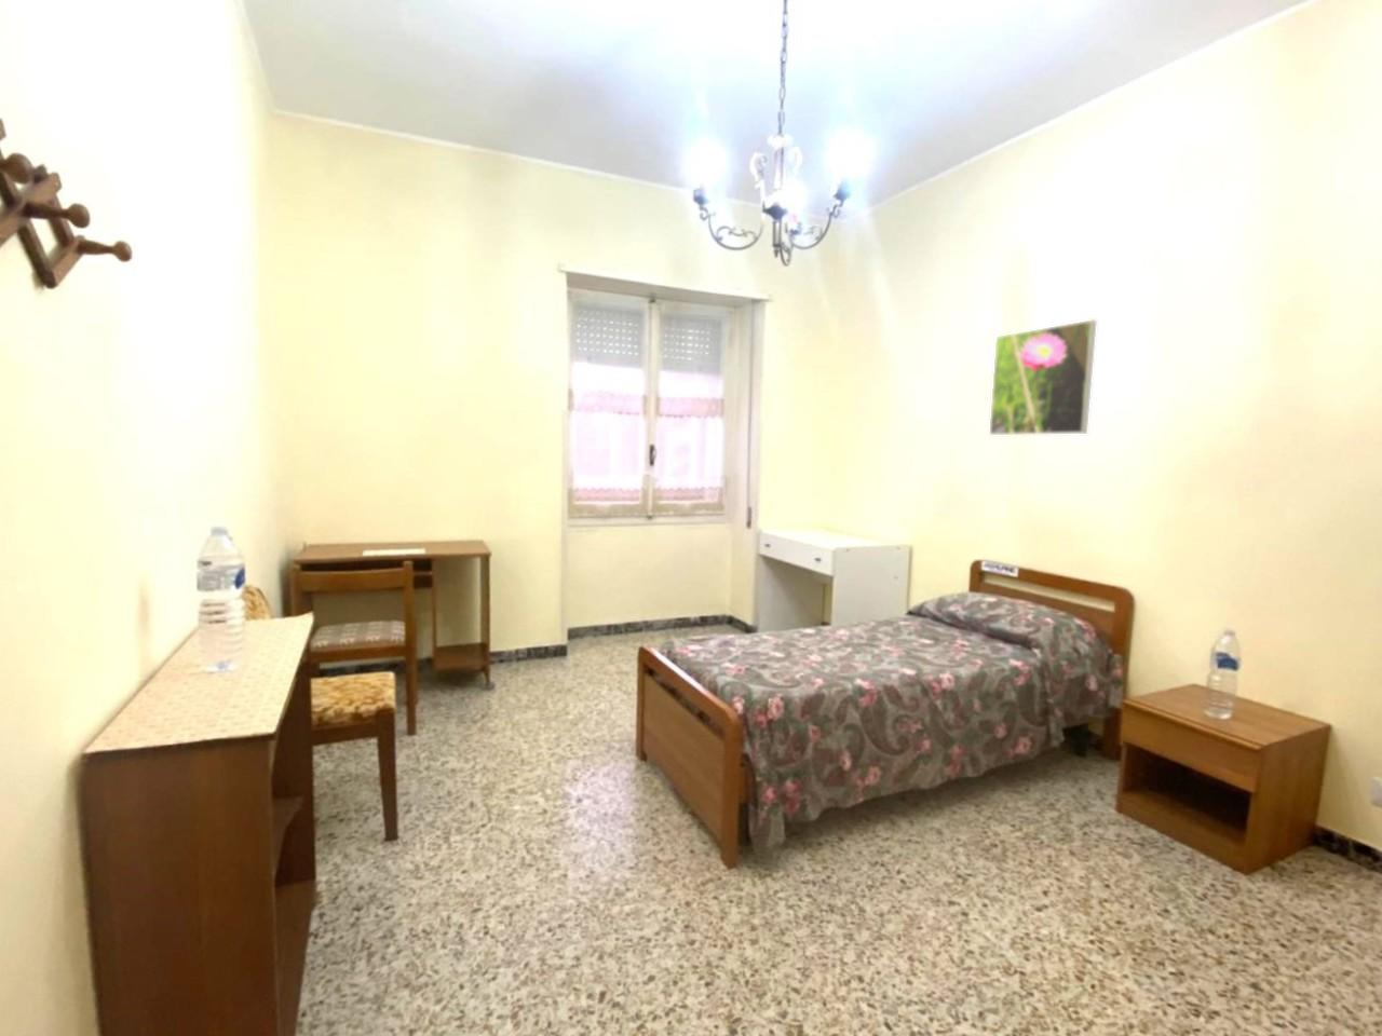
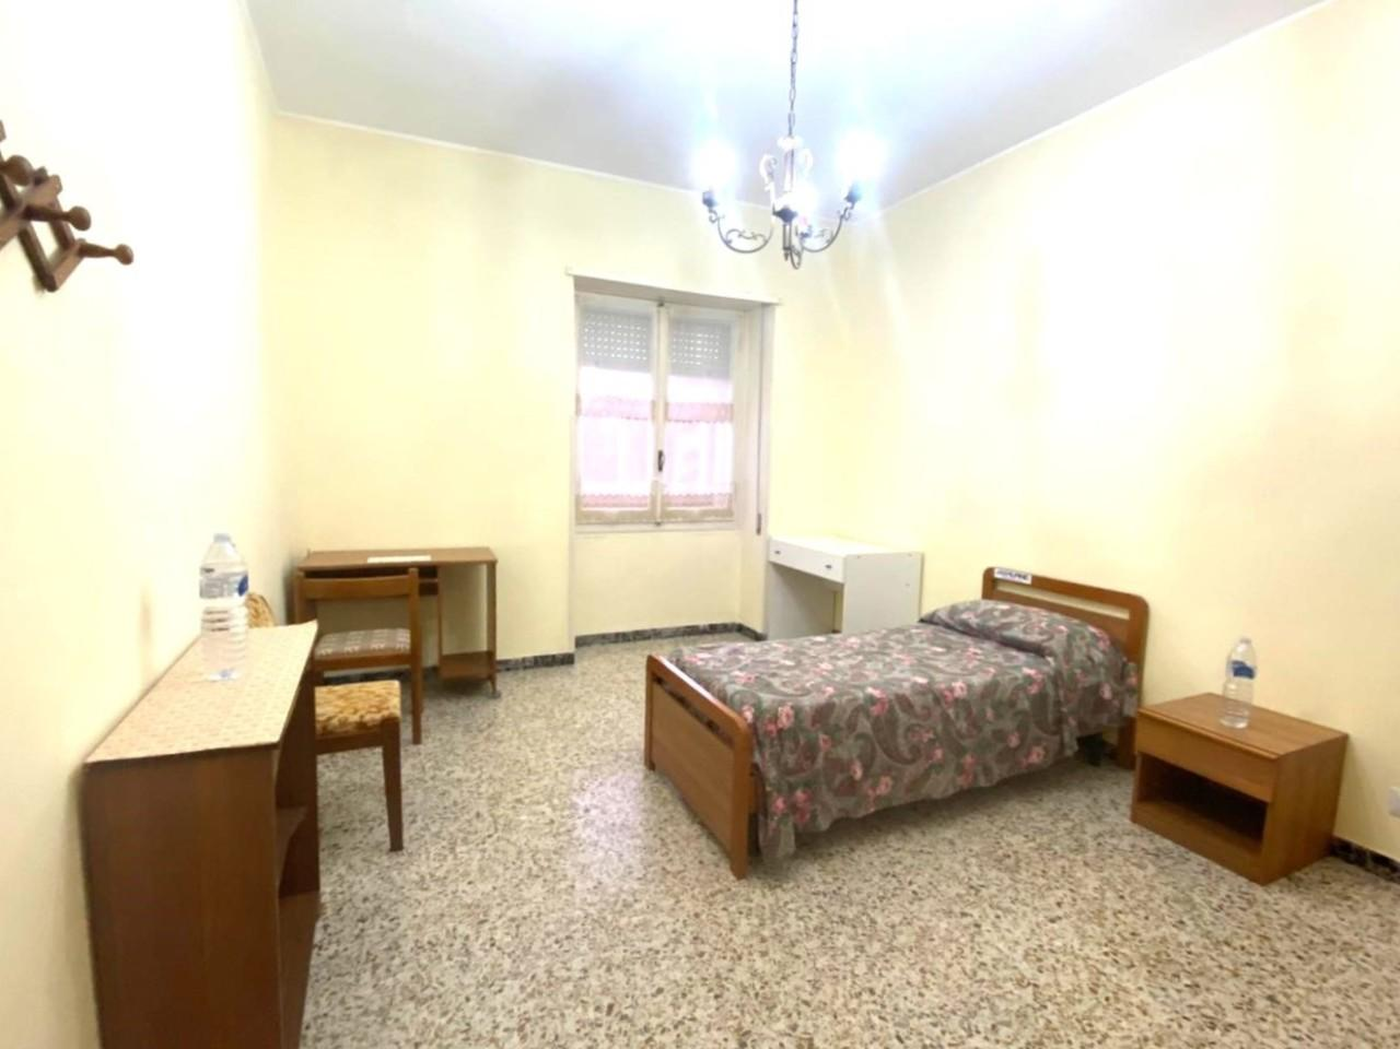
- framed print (1038, 382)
